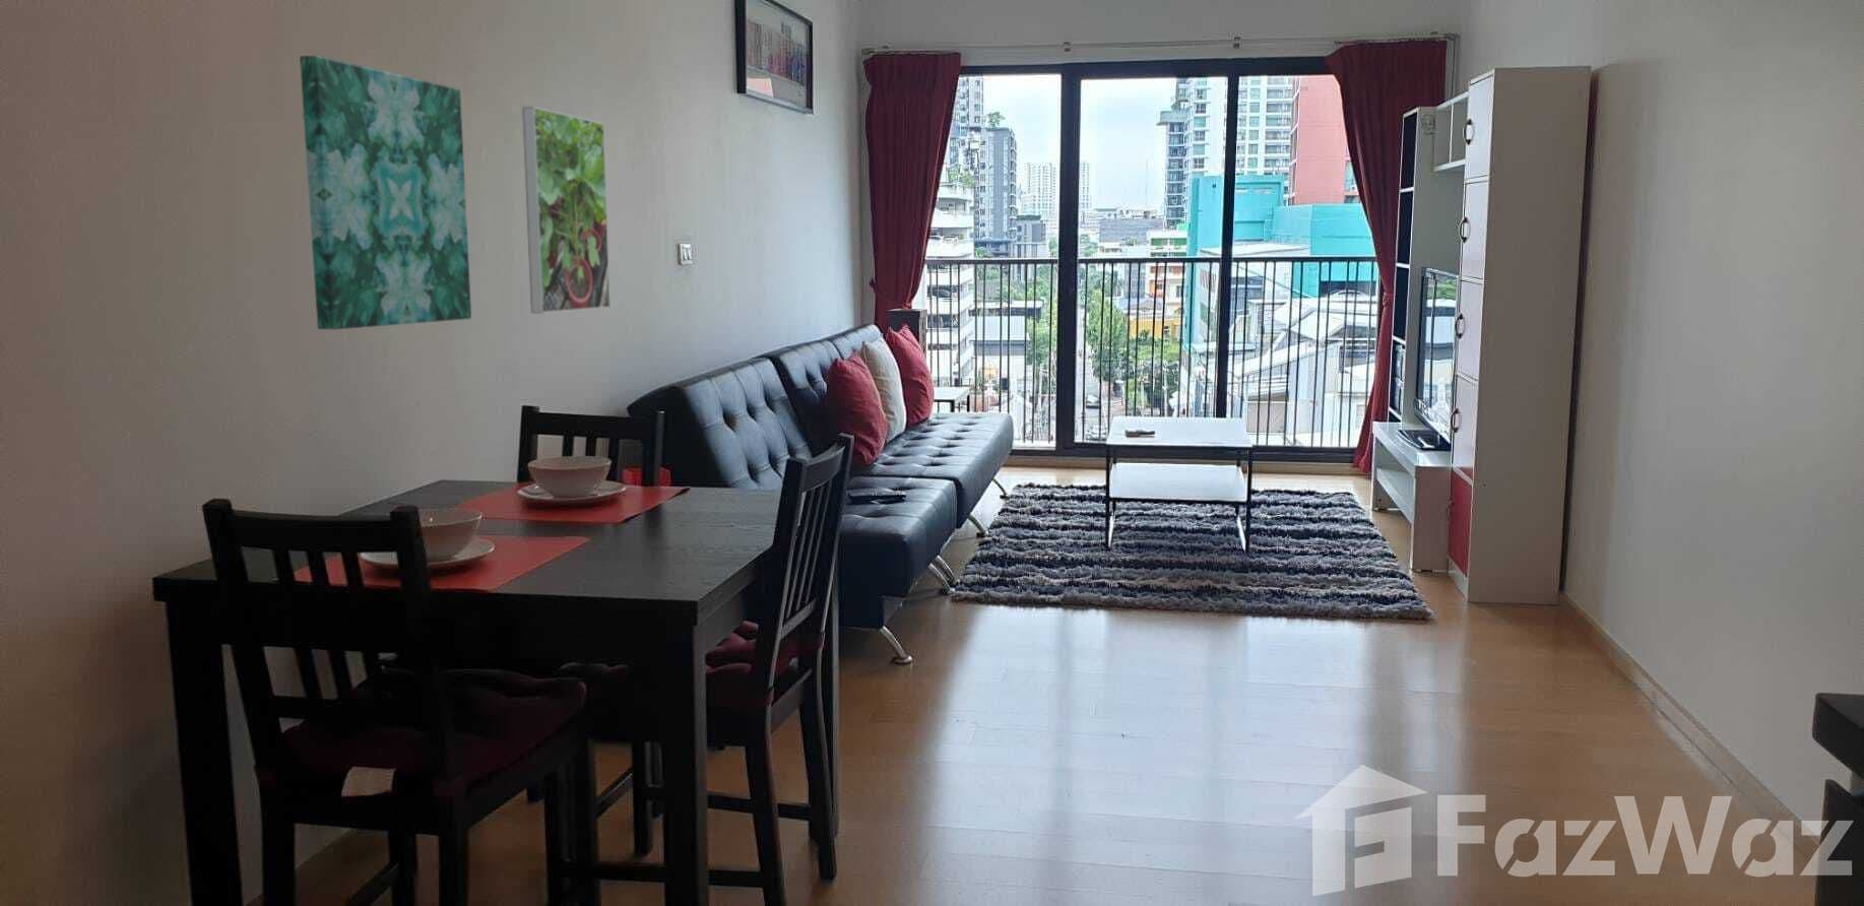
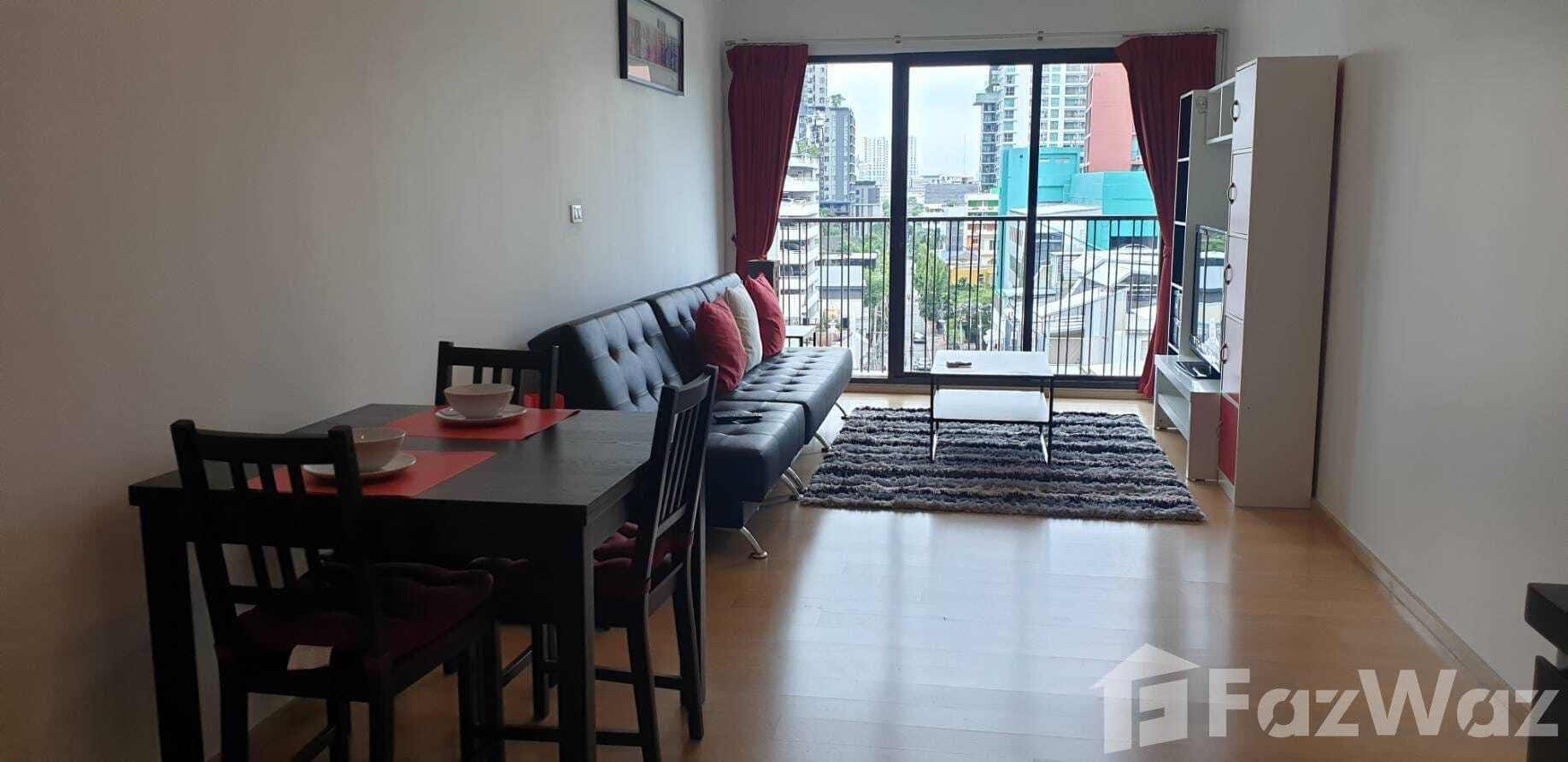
- wall art (393, 200)
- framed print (569, 213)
